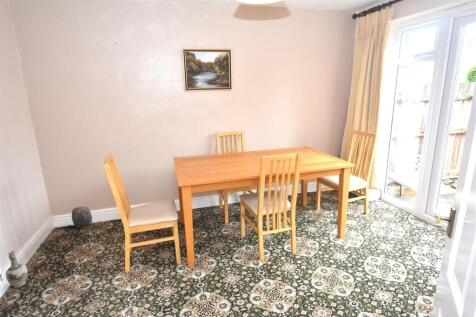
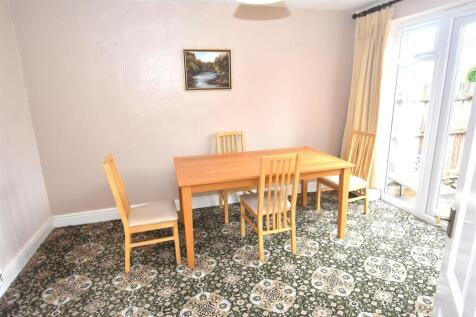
- rock (81, 217)
- vase (15, 268)
